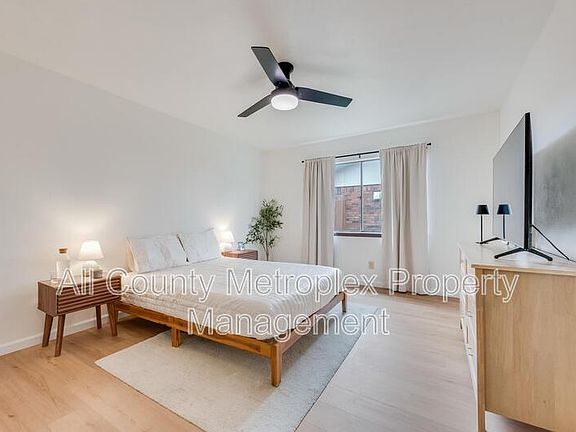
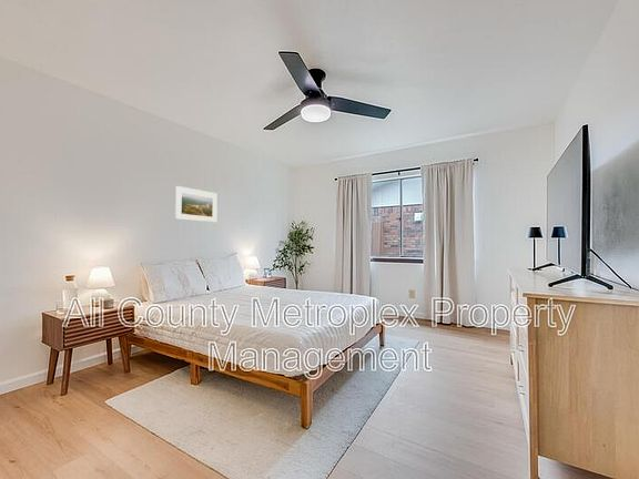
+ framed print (197, 205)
